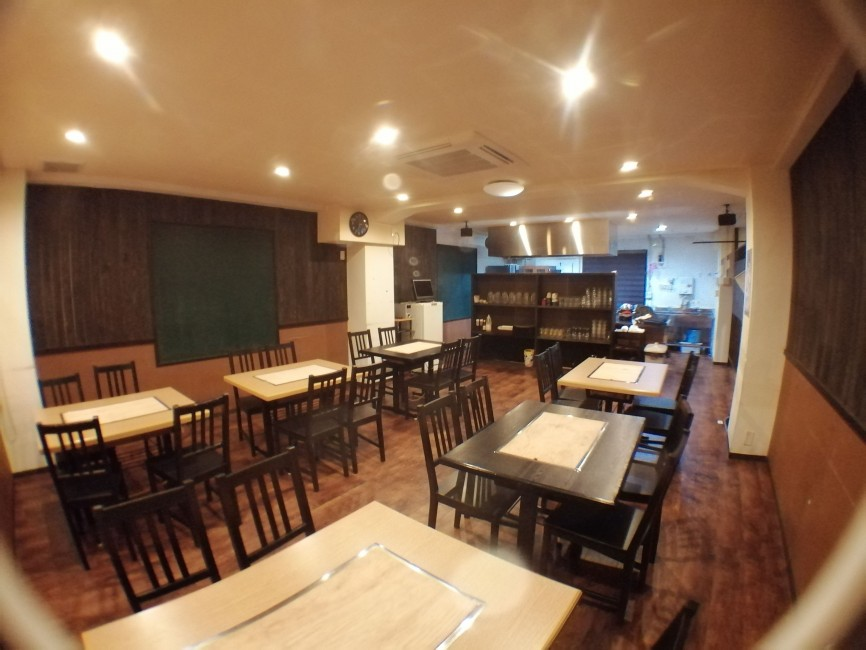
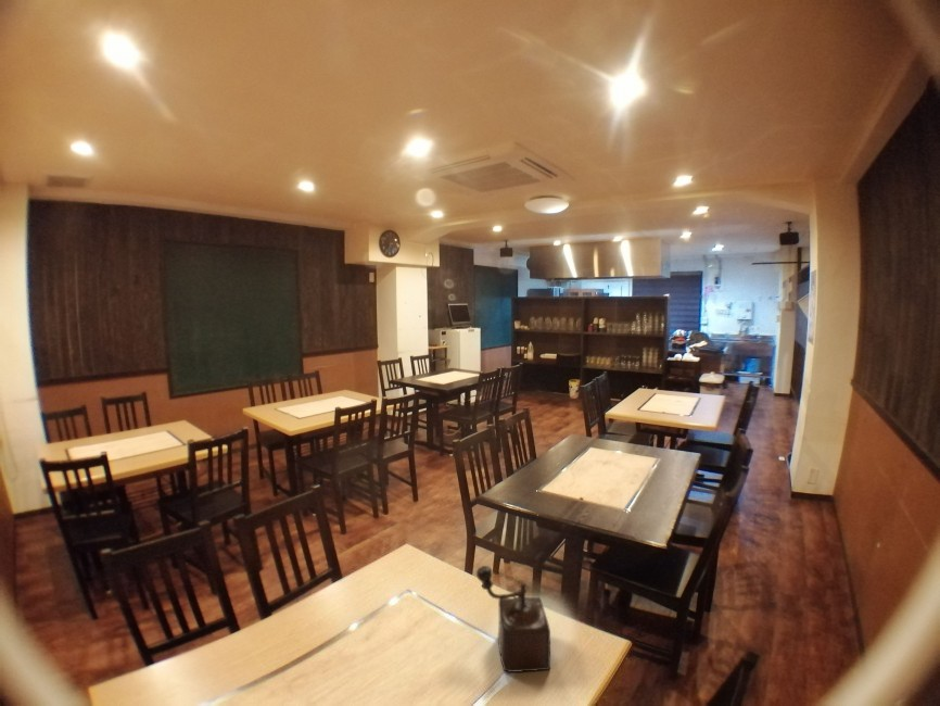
+ pepper mill (511, 614)
